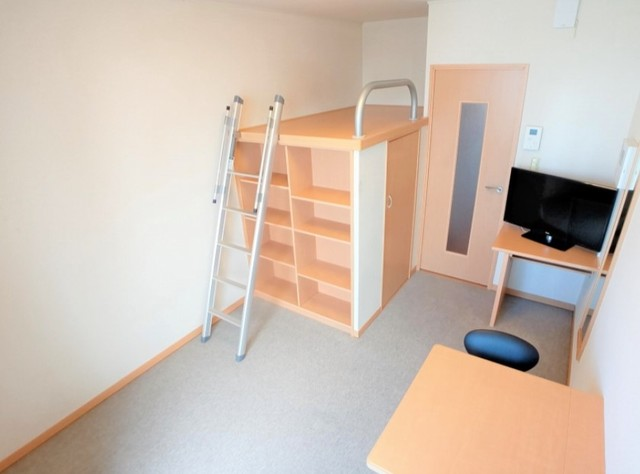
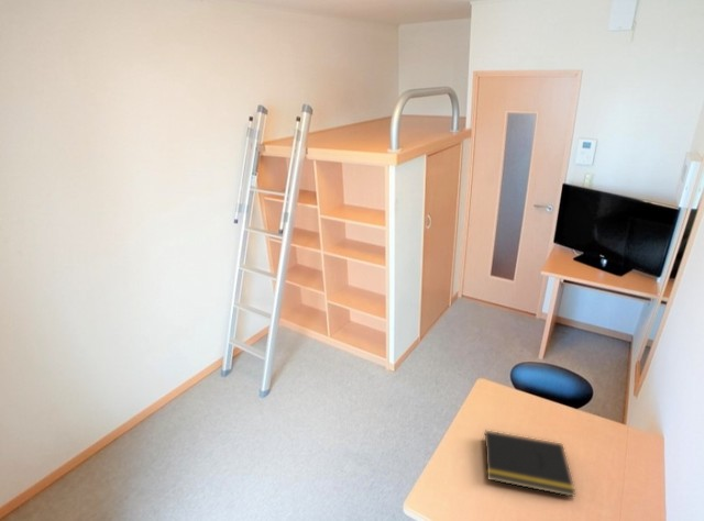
+ notepad (526, 461)
